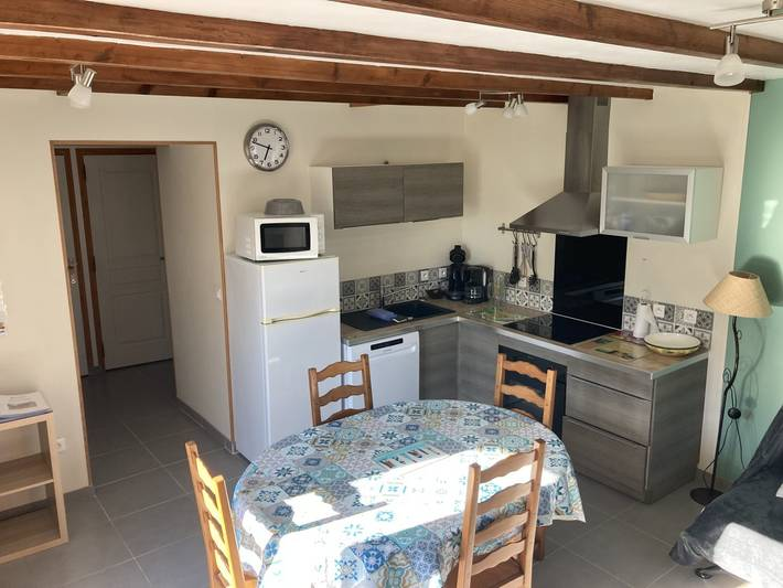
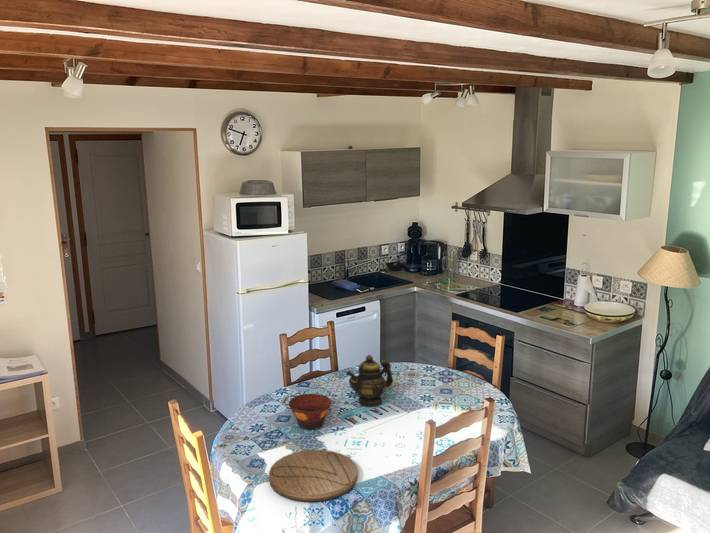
+ teapot (370, 378)
+ cutting board (313, 473)
+ bowl (310, 413)
